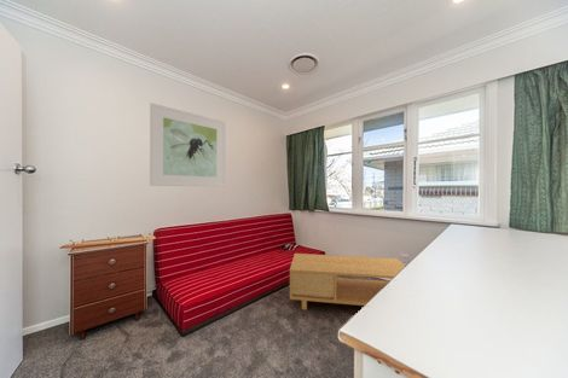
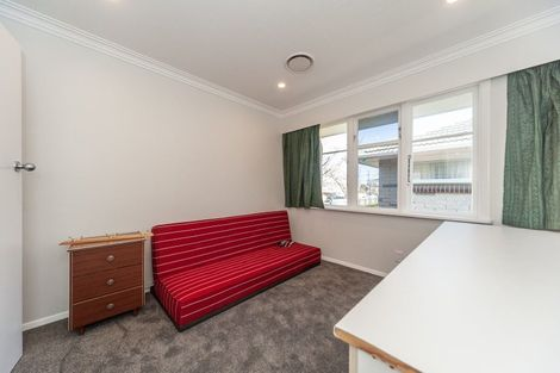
- coffee table (347, 281)
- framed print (192, 150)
